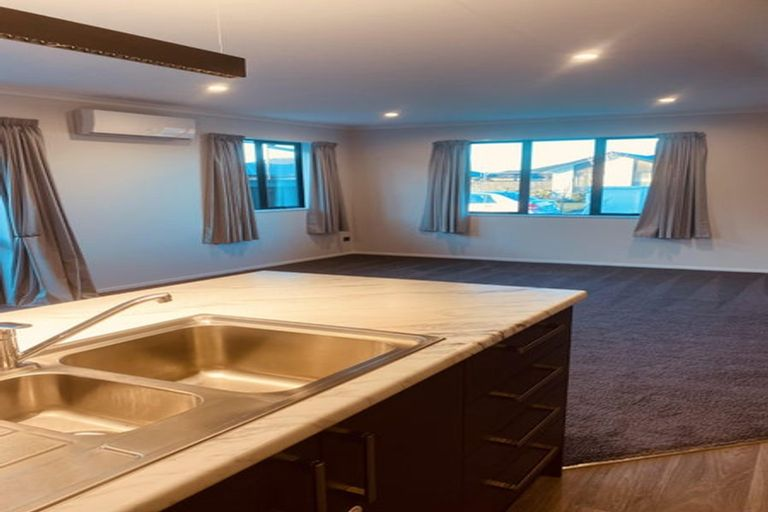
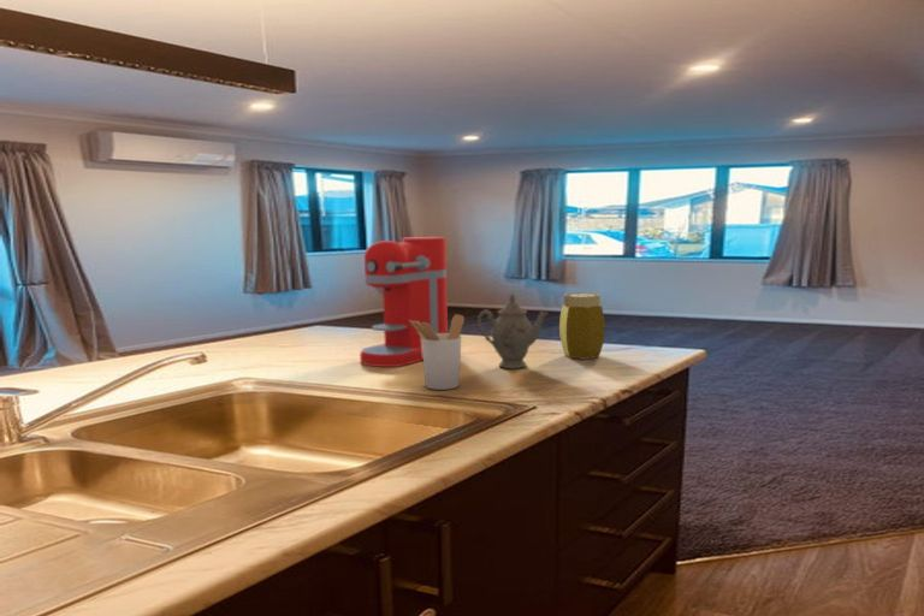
+ utensil holder (434, 350)
+ chinaware (513, 330)
+ coffee maker (407, 297)
+ jar (581, 325)
